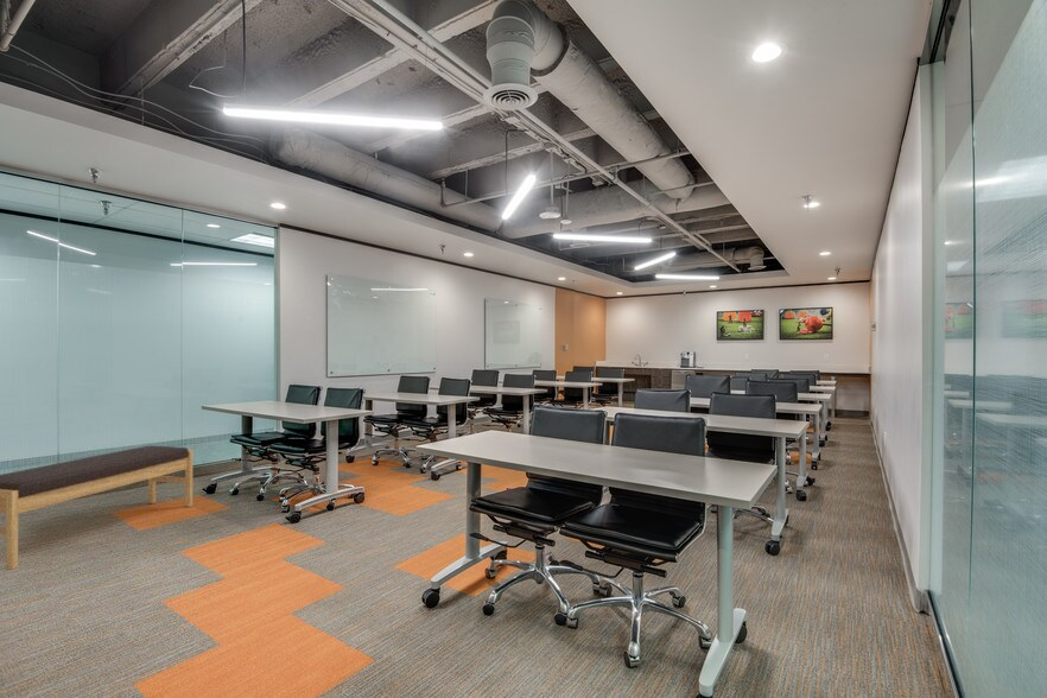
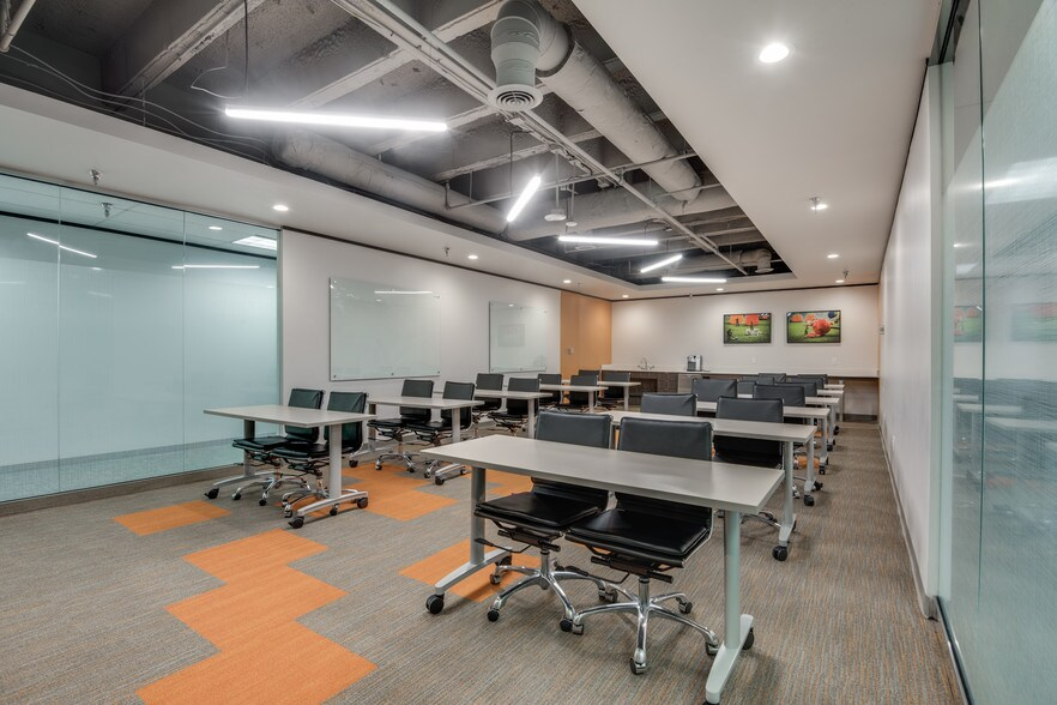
- bench (94, 493)
